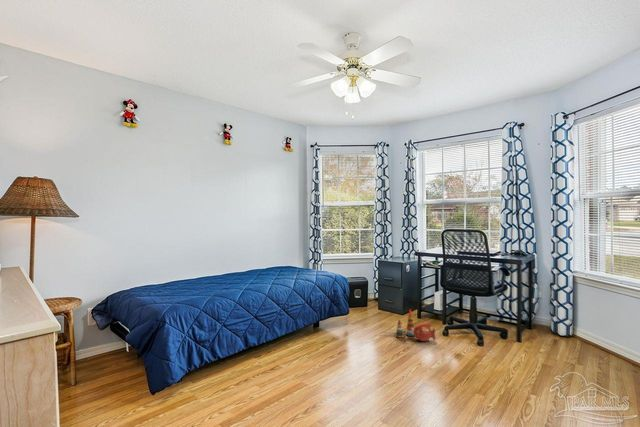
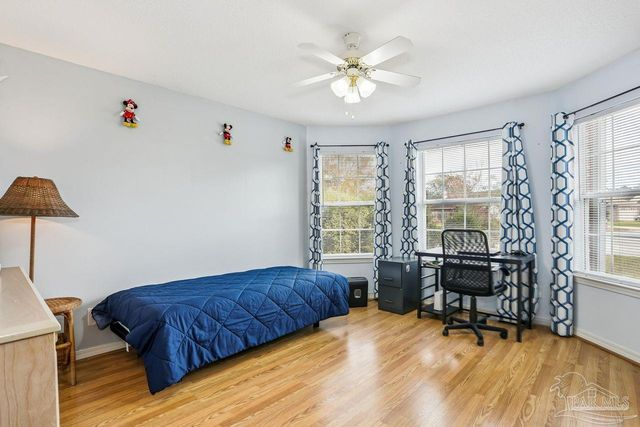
- stacking toy (413, 325)
